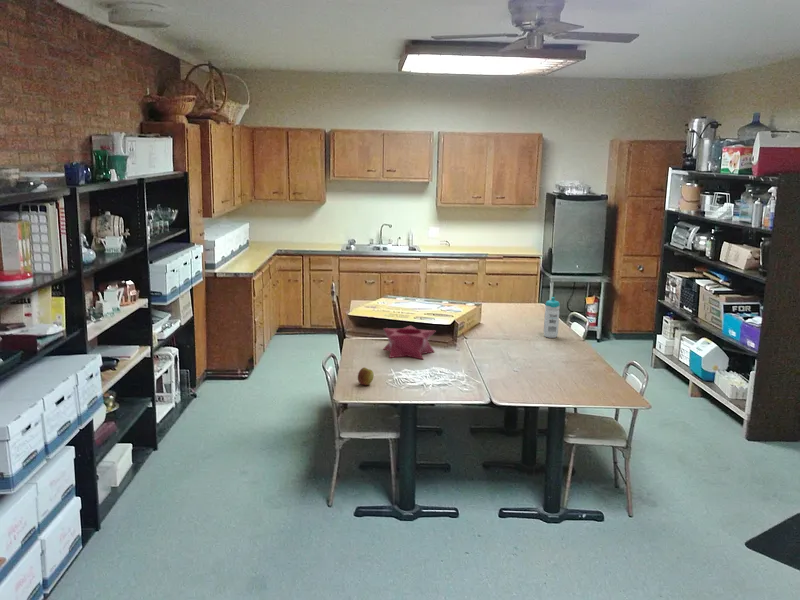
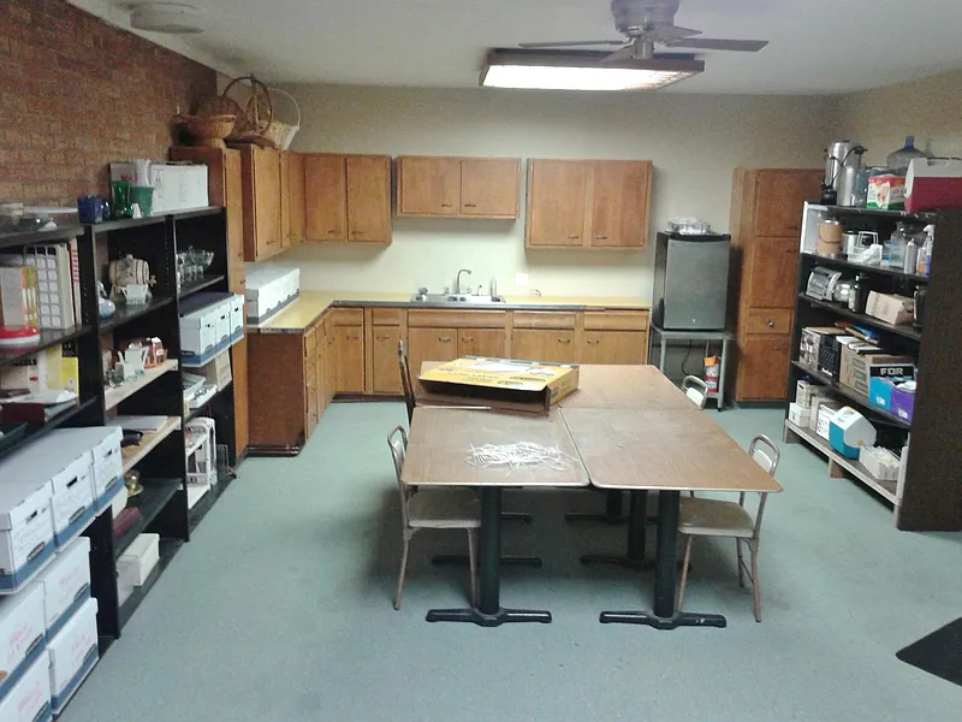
- water bottle (551, 316)
- apple (365, 376)
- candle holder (406, 342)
